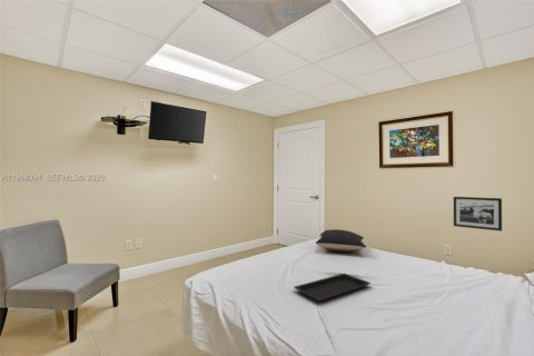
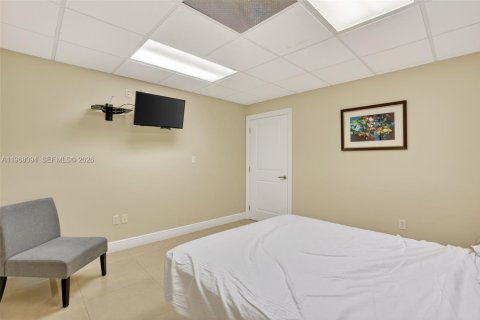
- serving tray (333, 287)
- pillow (340, 239)
- picture frame (476, 212)
